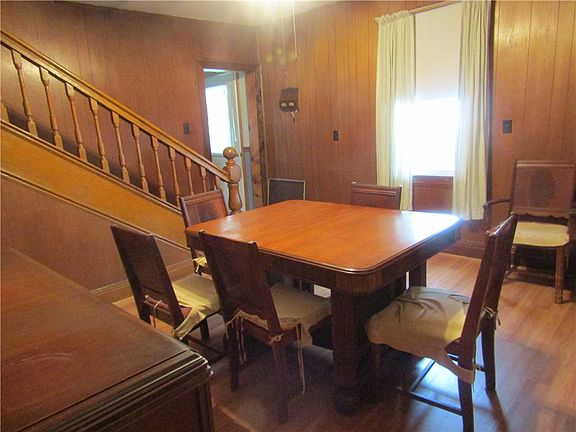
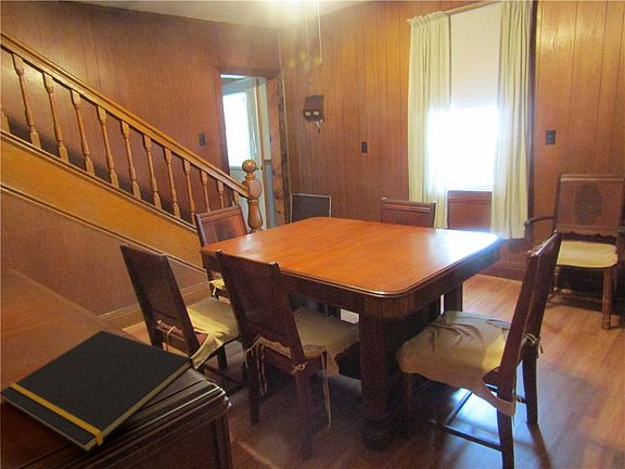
+ notepad (97, 379)
